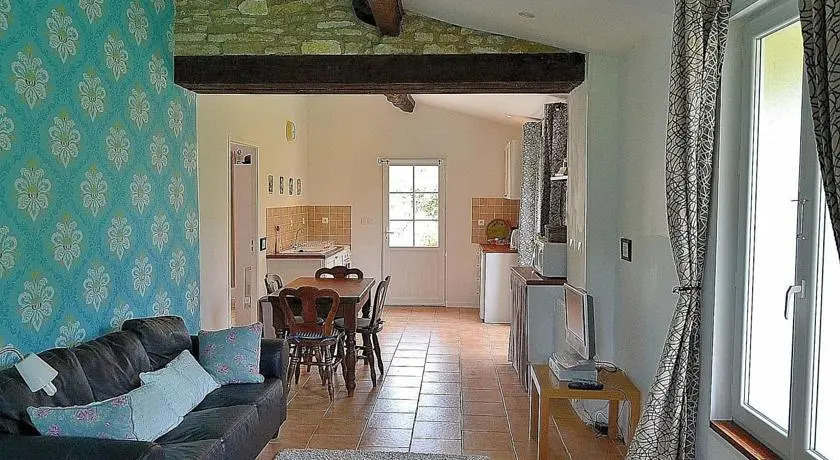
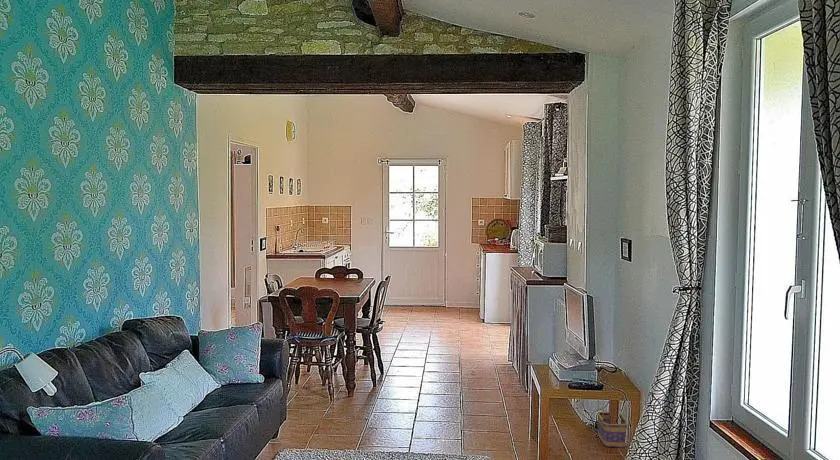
+ basket (608, 417)
